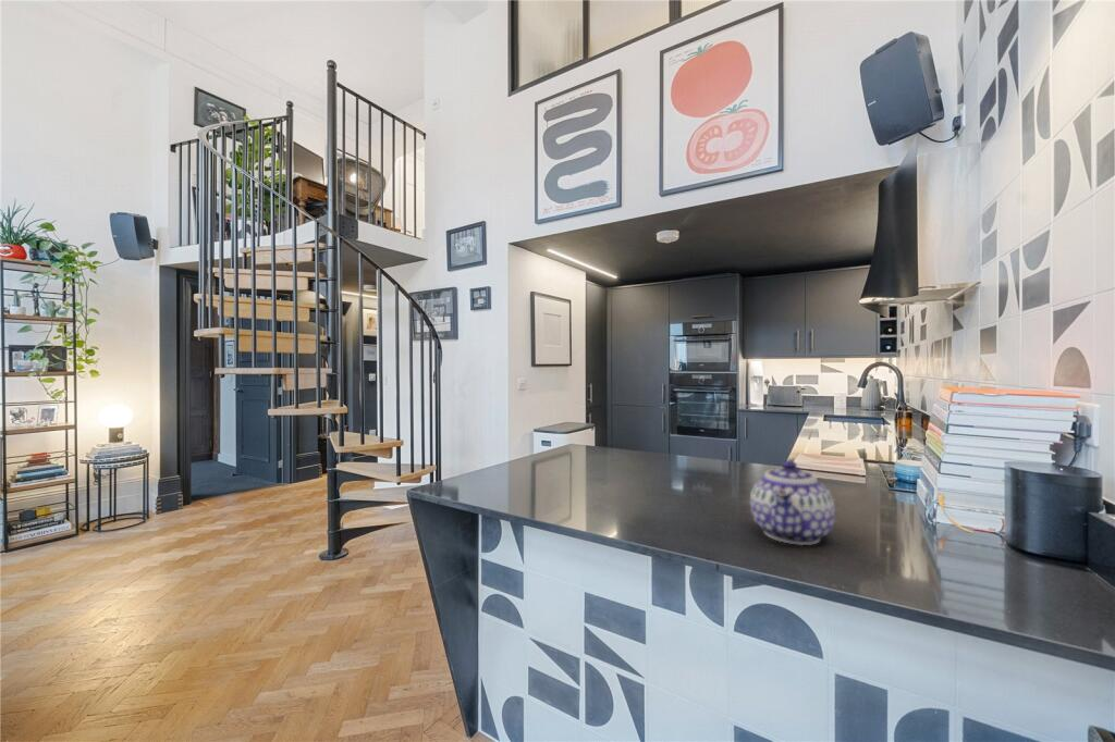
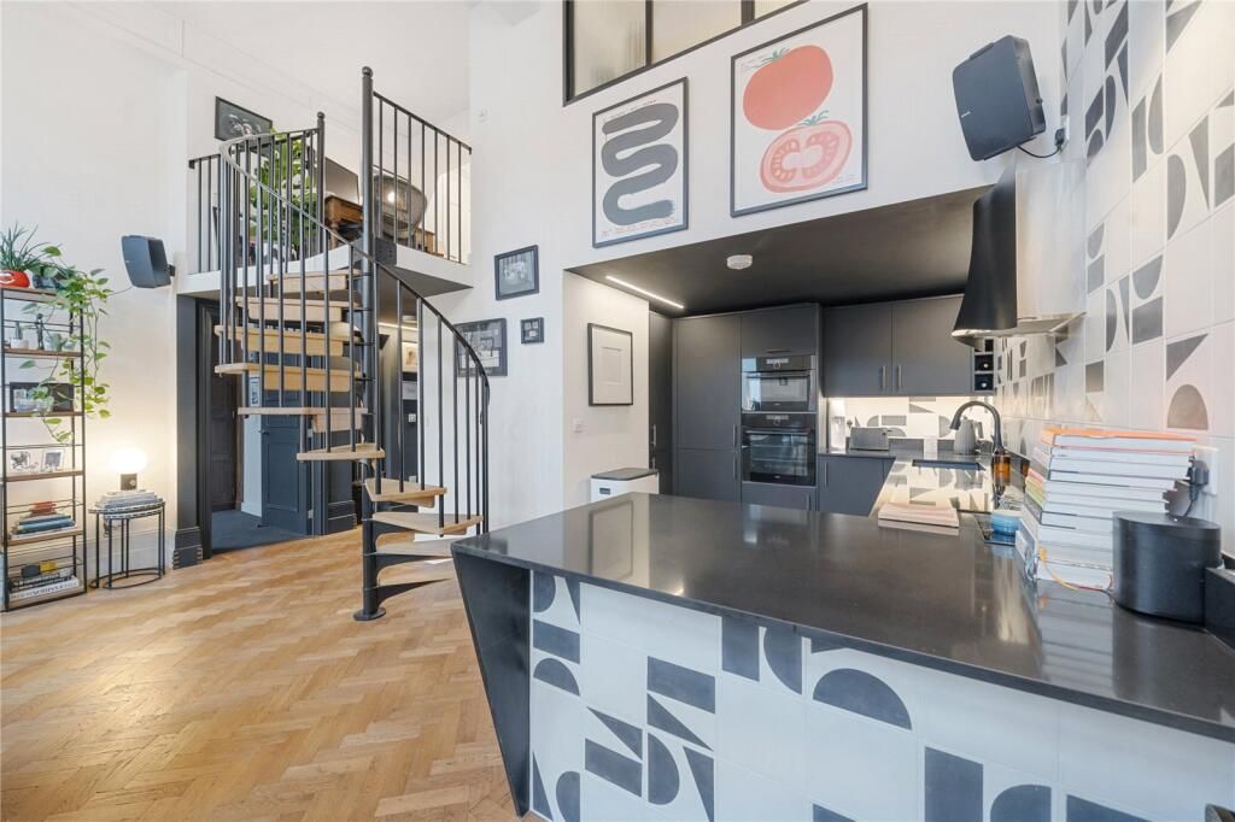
- teapot (791, 497)
